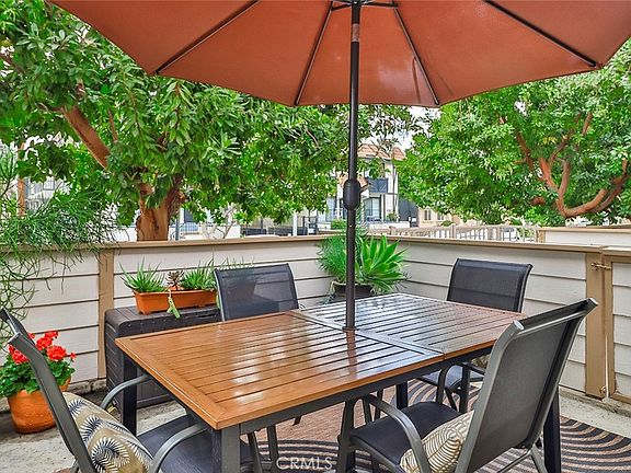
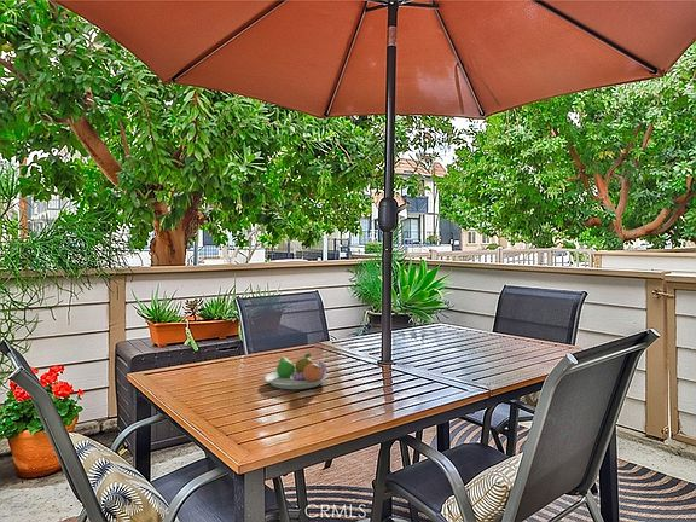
+ fruit bowl (296, 369)
